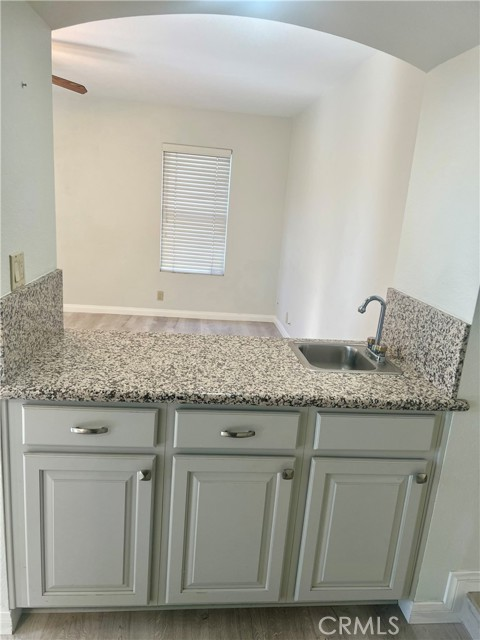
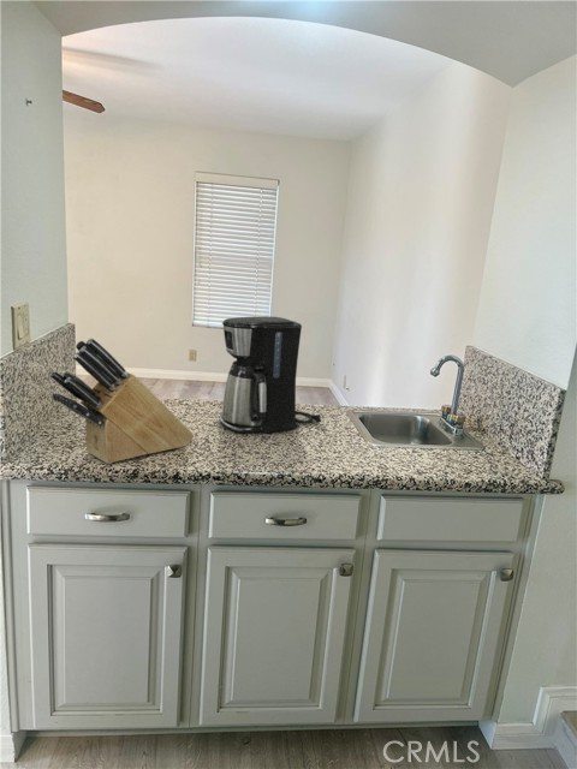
+ coffee maker (273, 374)
+ knife block (126, 394)
